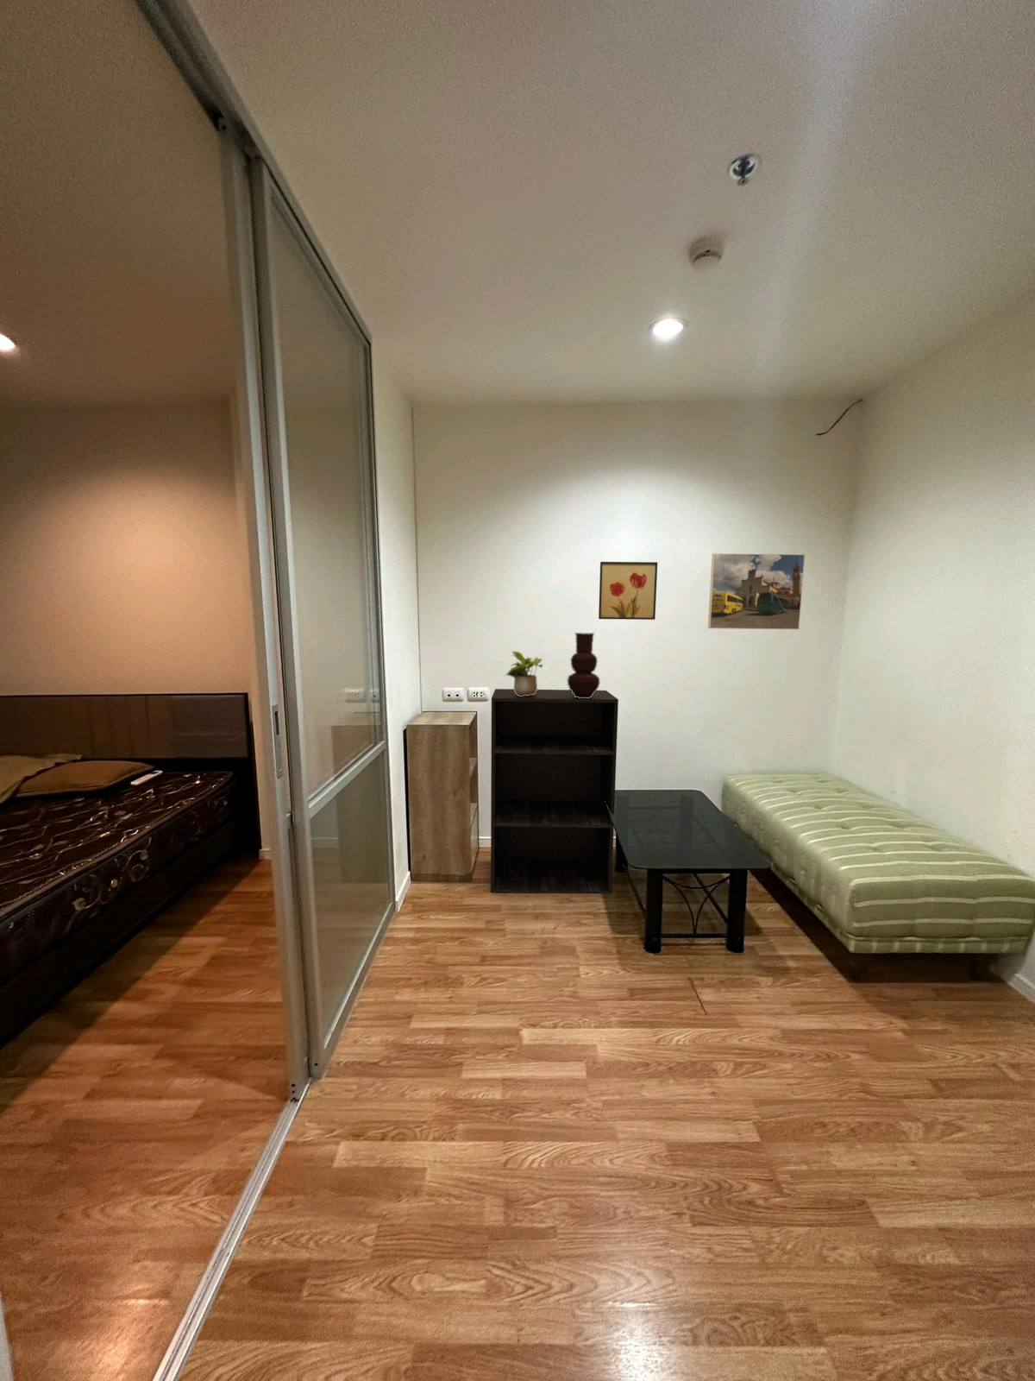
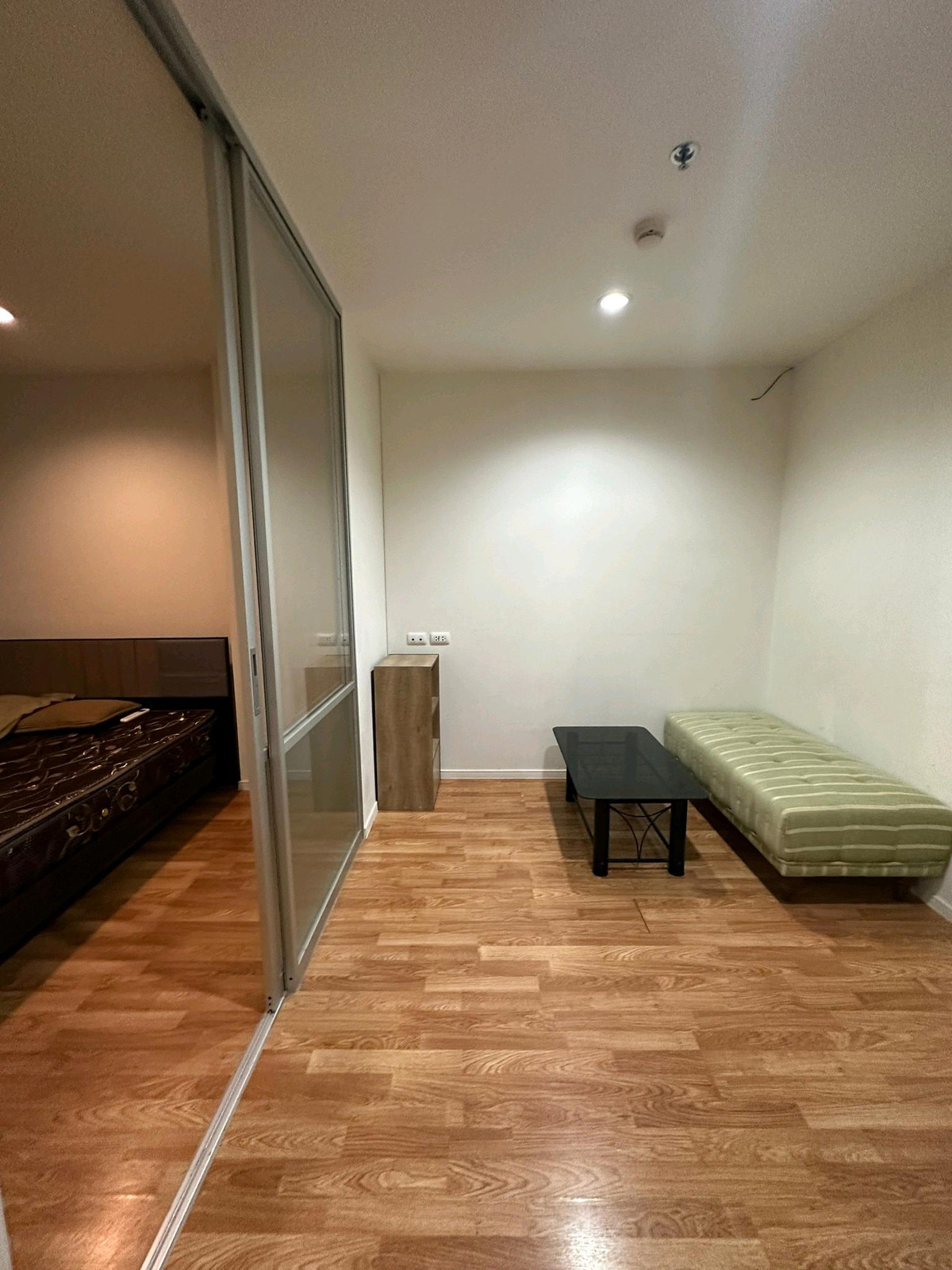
- wall art (627, 590)
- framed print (756, 592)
- bookshelf (550, 786)
- vase (583, 664)
- potted plant (523, 672)
